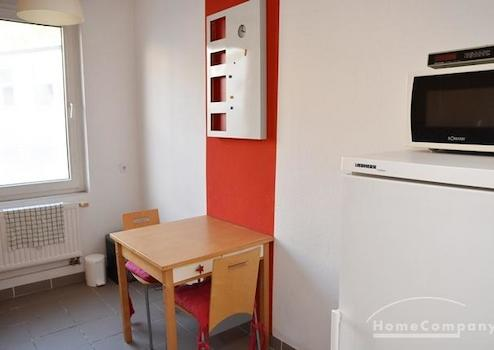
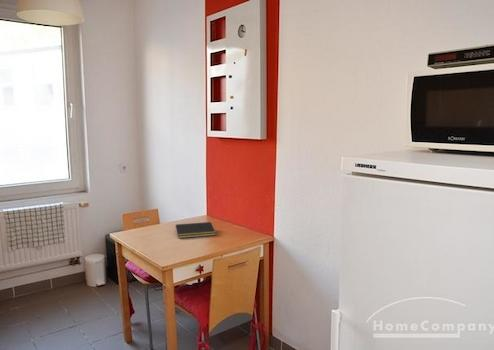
+ notepad (195, 229)
